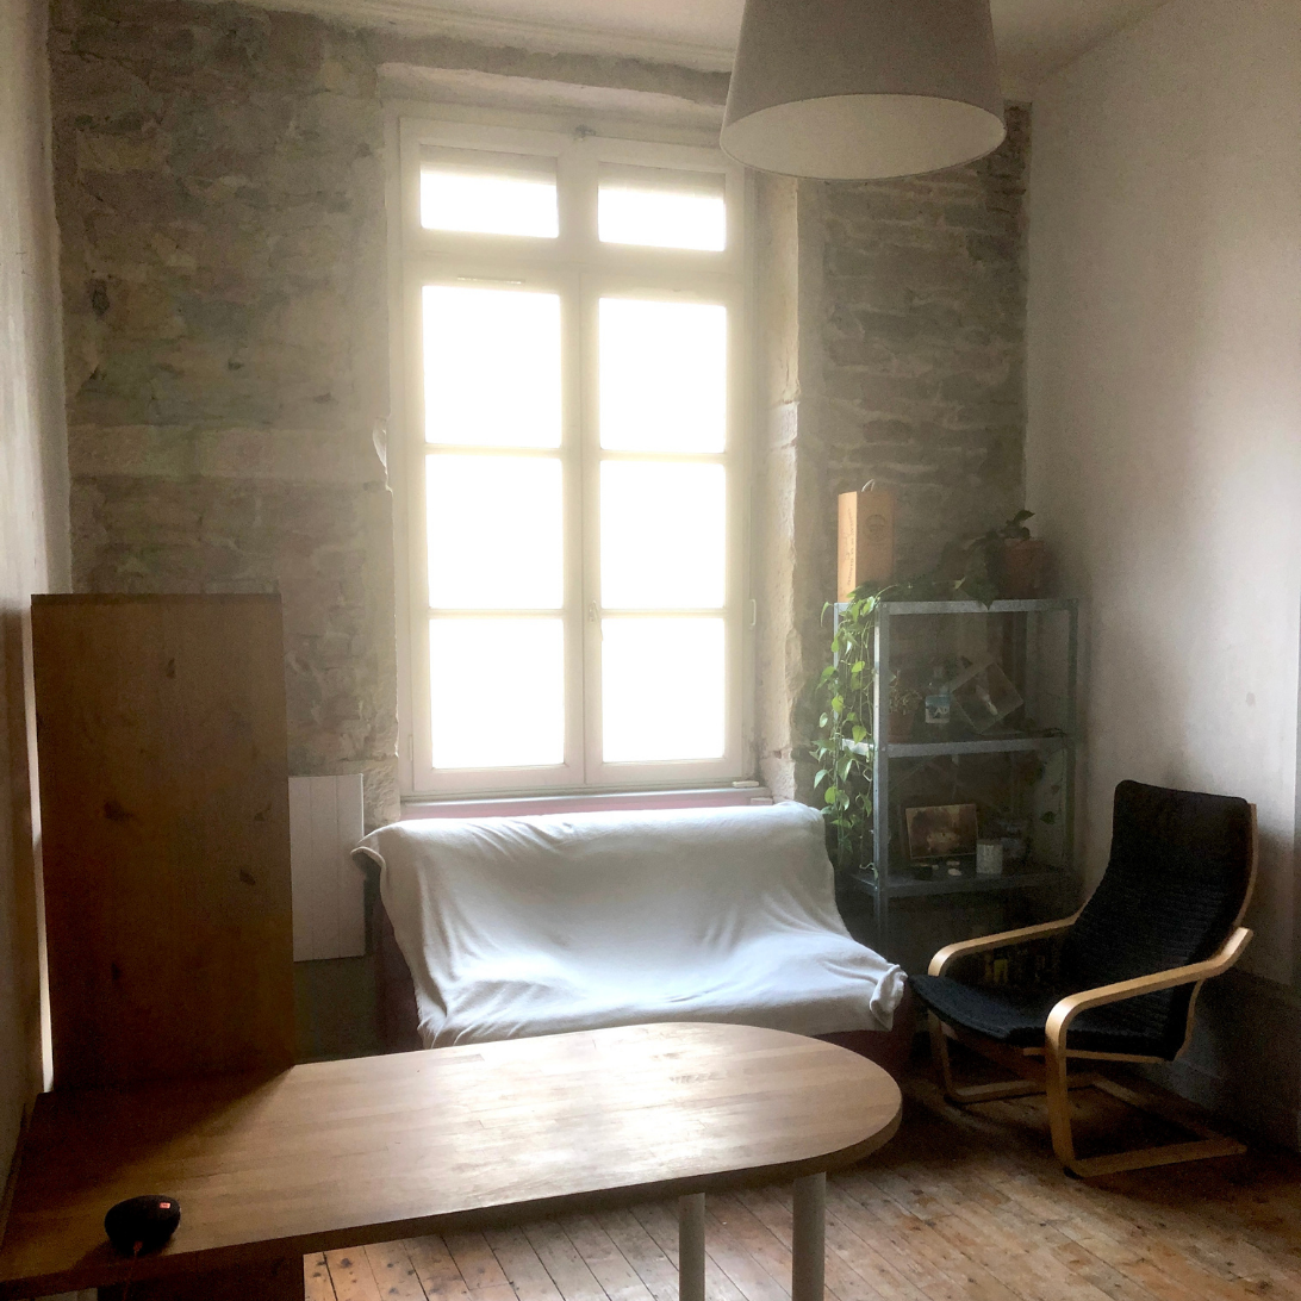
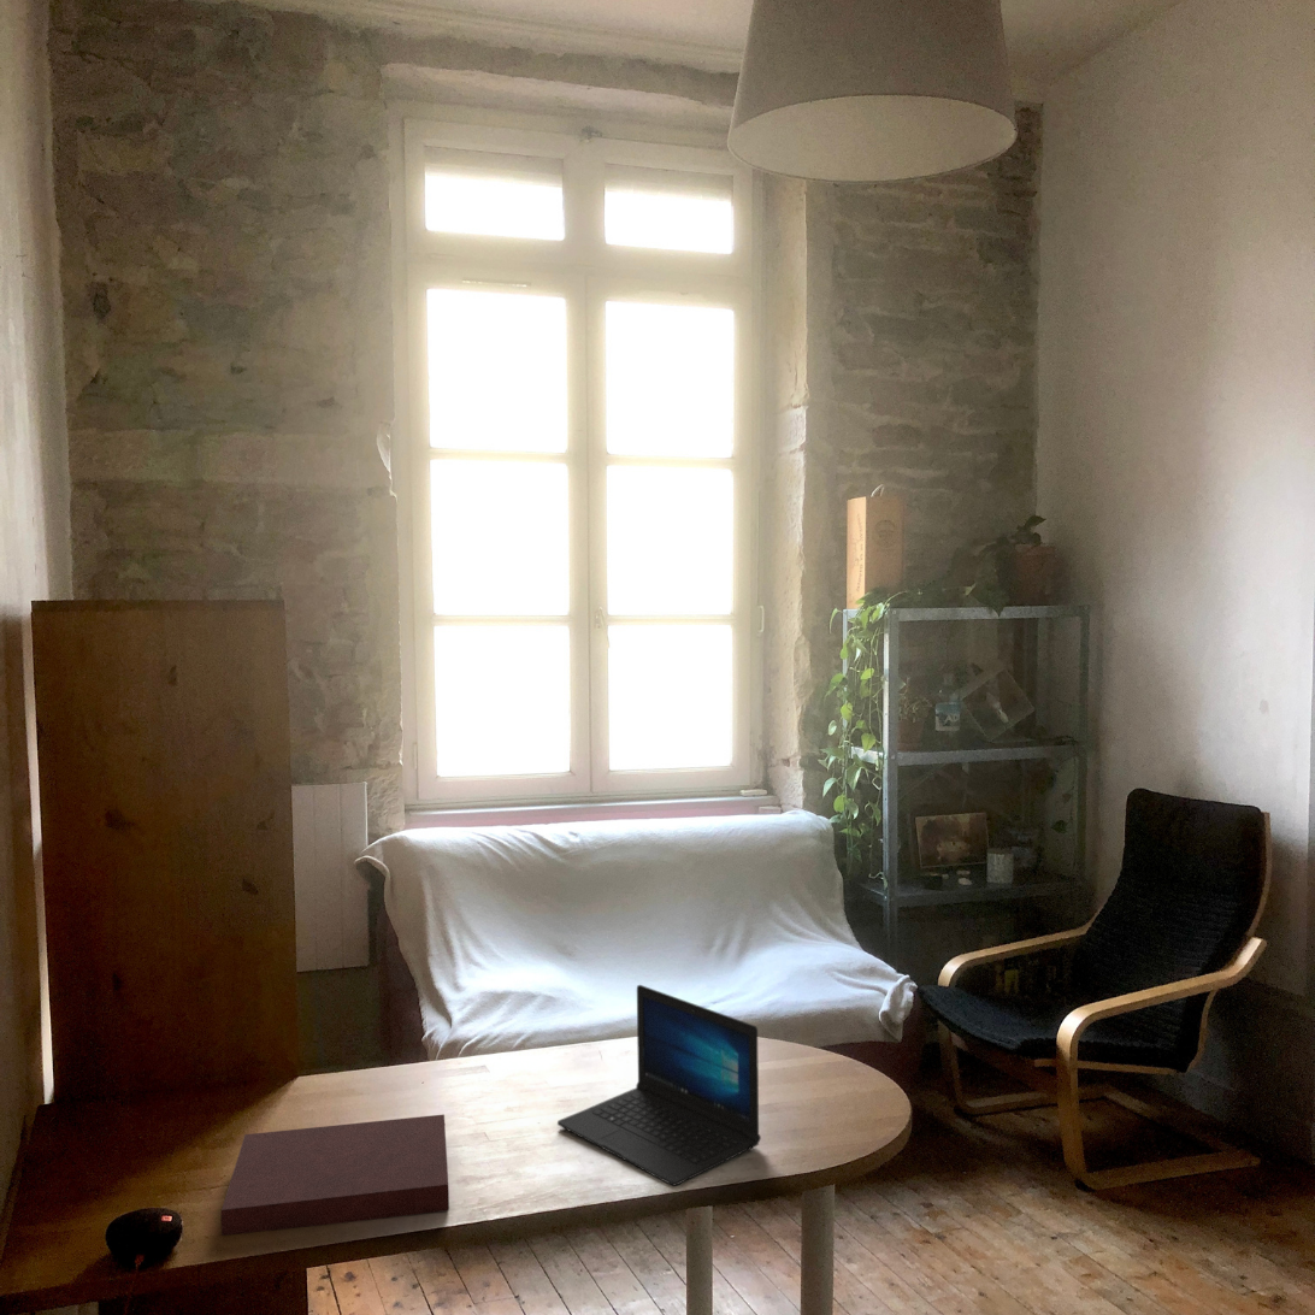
+ notebook (342, 1170)
+ laptop (655, 1077)
